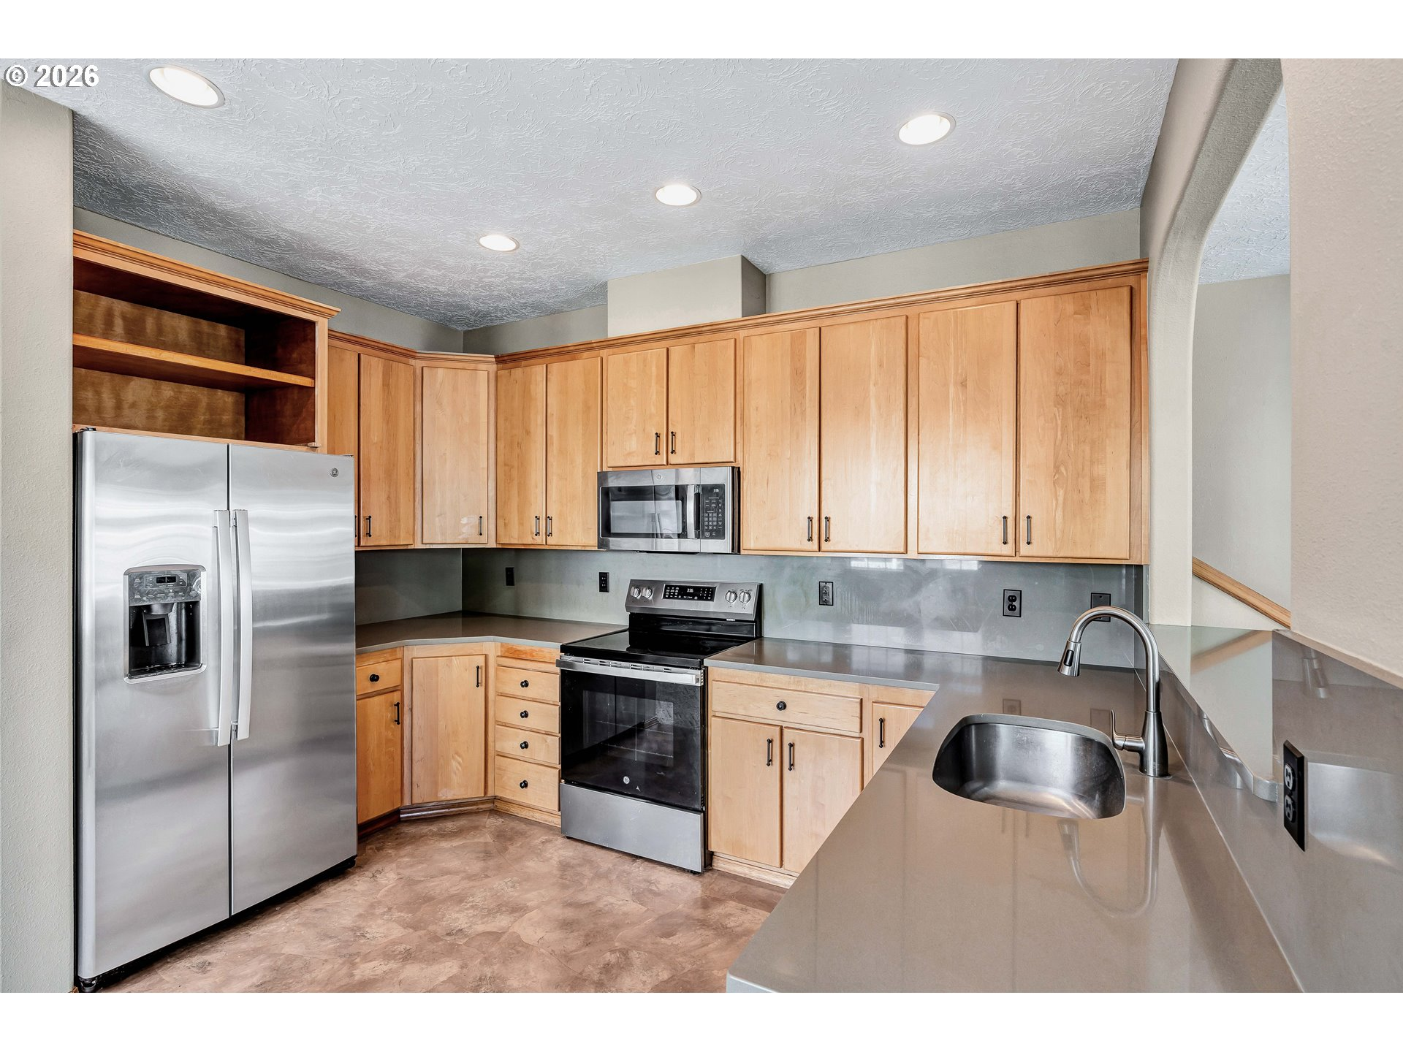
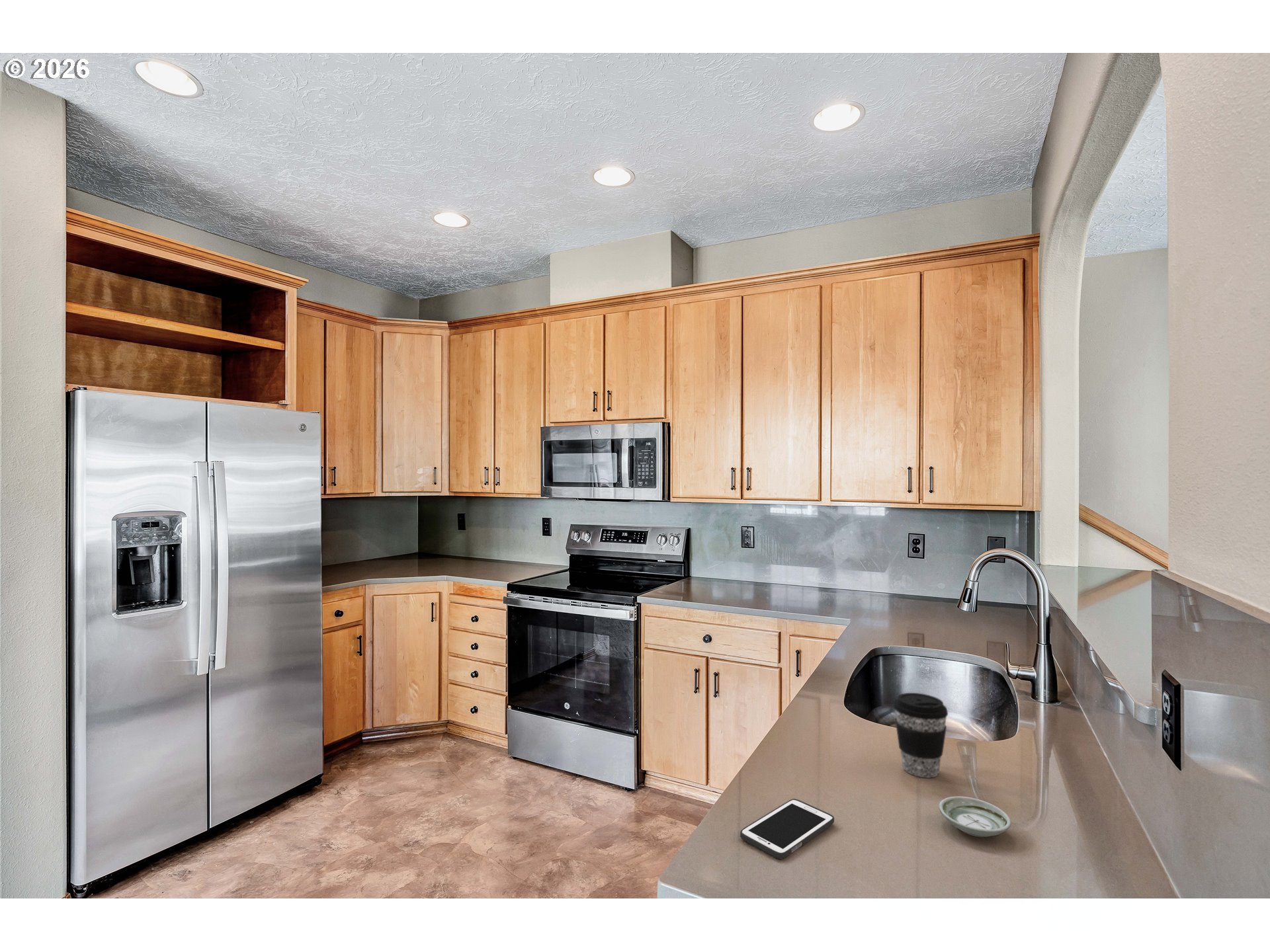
+ coffee cup (920, 734)
+ saucer (974, 820)
+ cell phone (788, 827)
